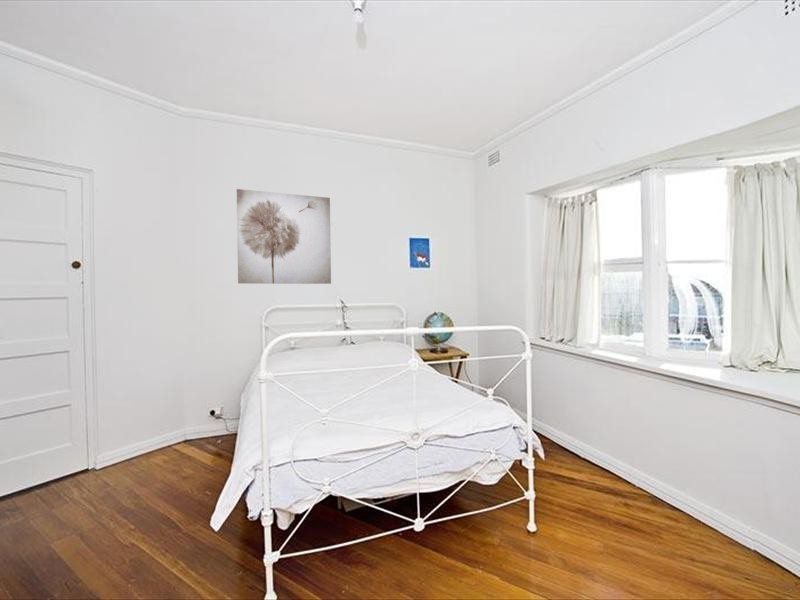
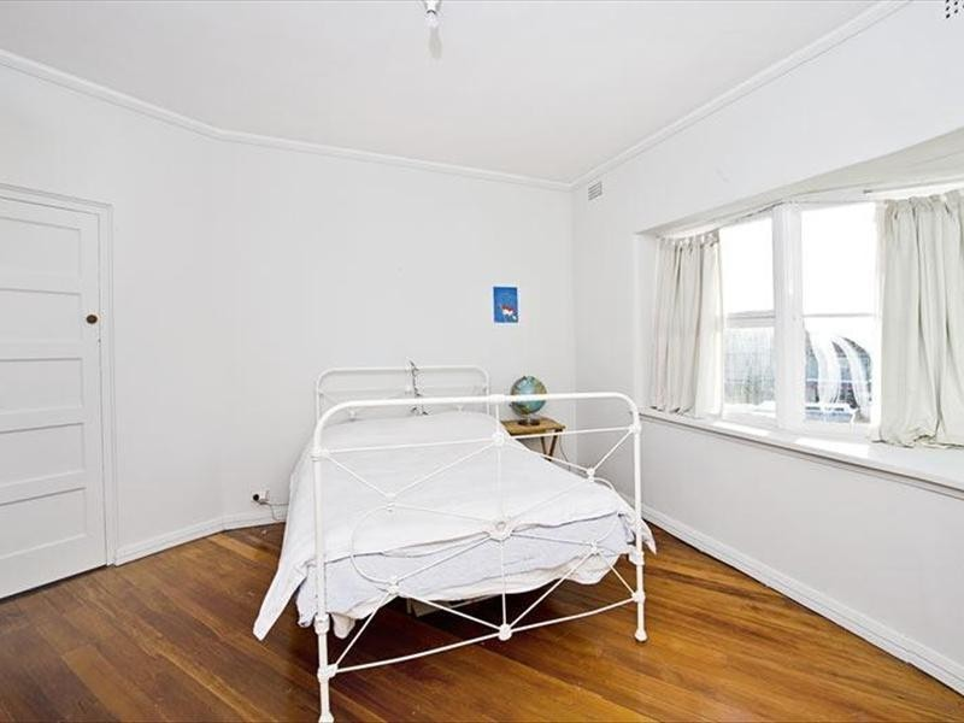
- wall art (285, 238)
